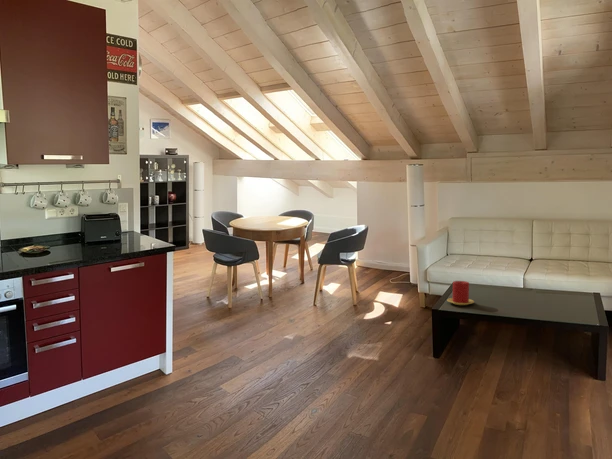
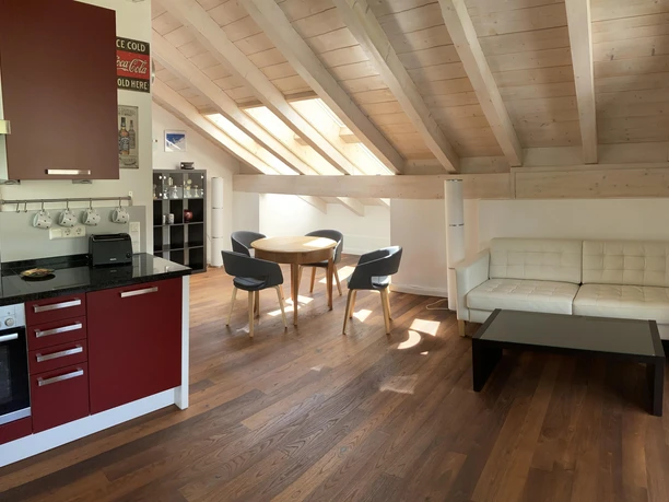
- candle (460, 292)
